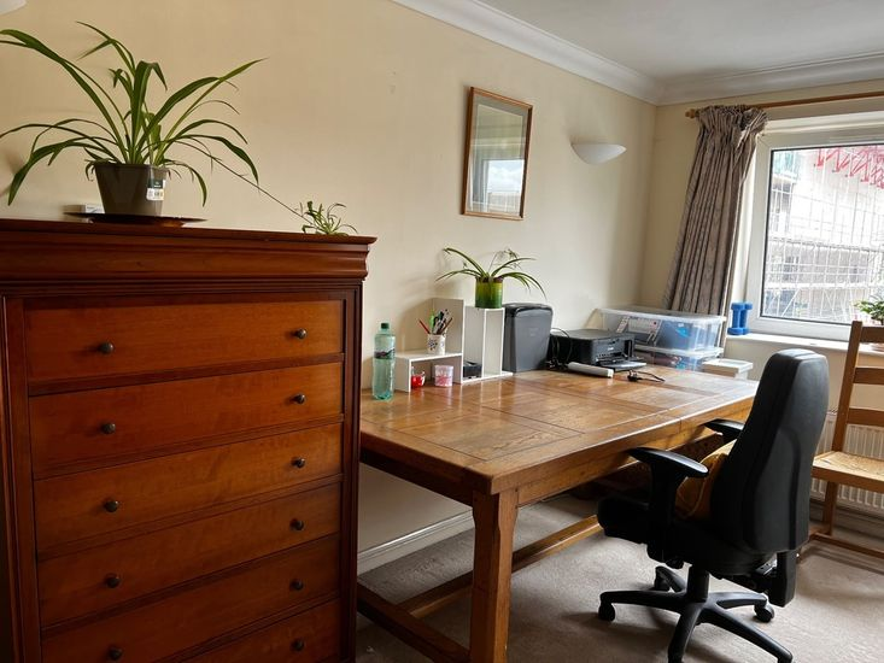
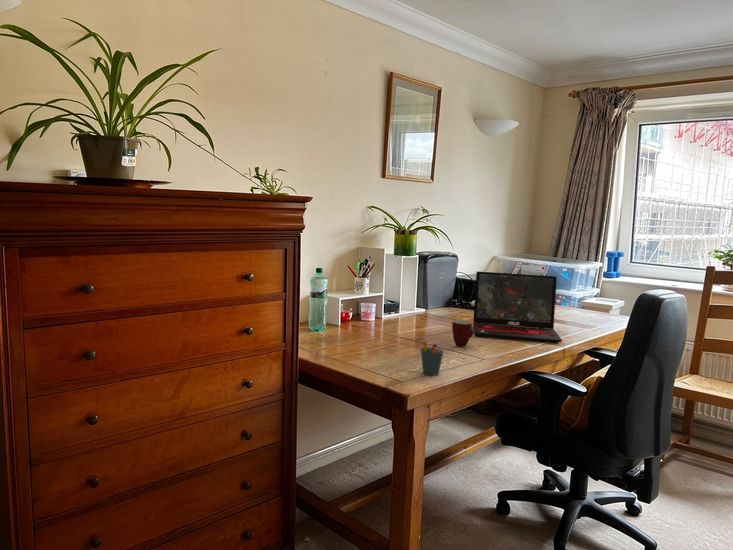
+ laptop (516, 305)
+ mug (463, 333)
+ pen holder (431, 355)
